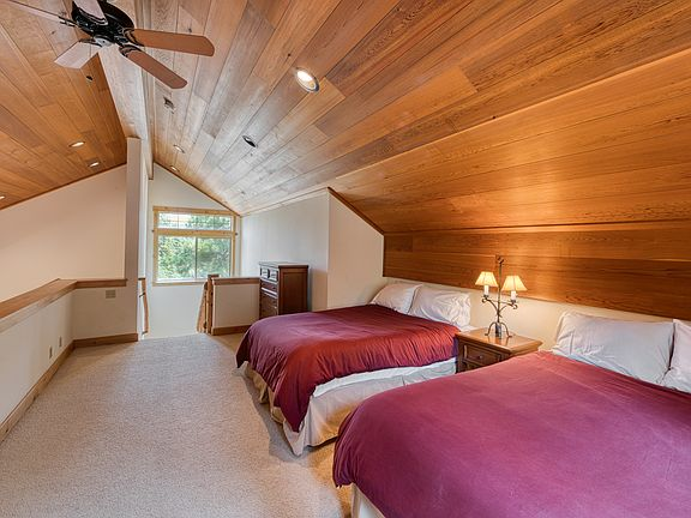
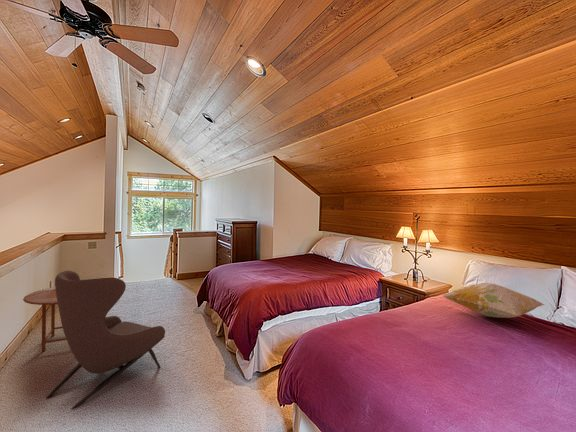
+ decorative pillow (492, 300)
+ armchair (114, 320)
+ side table (62, 327)
